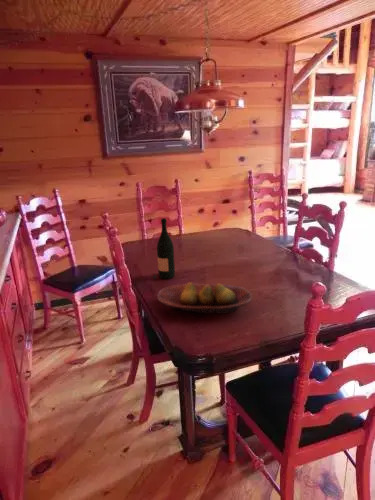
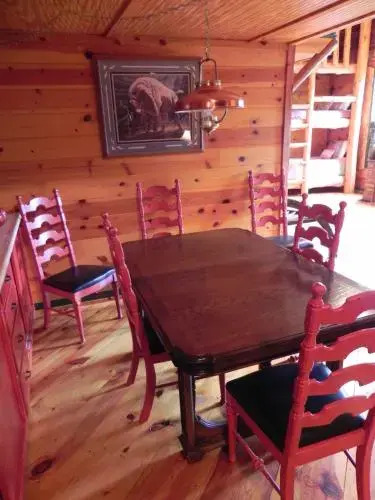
- wine bottle (160, 248)
- fruit bowl (204, 295)
